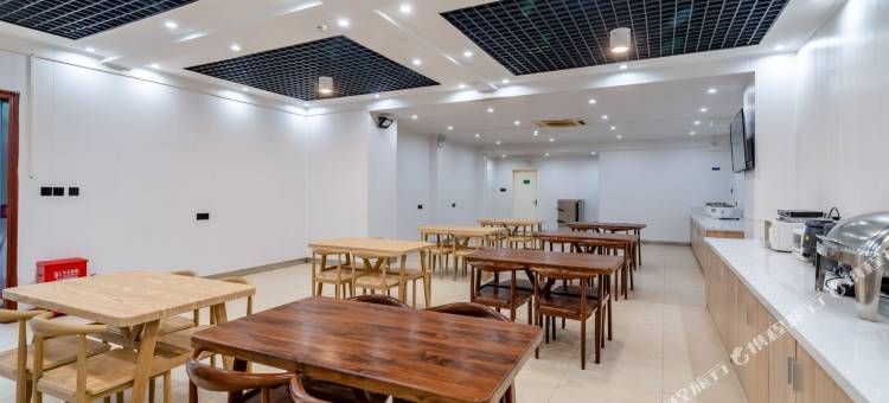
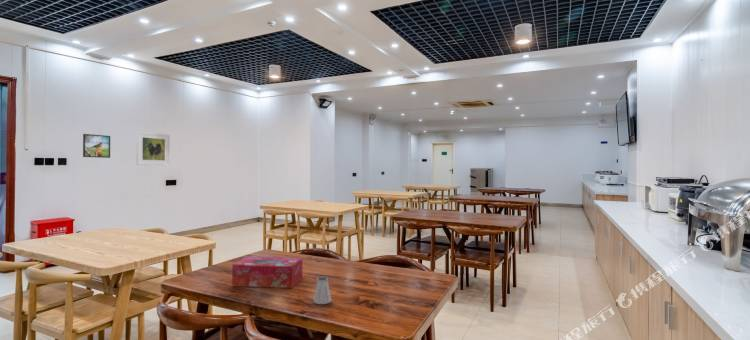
+ tissue box (268, 271)
+ saltshaker (322, 289)
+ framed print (153, 149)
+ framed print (97, 146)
